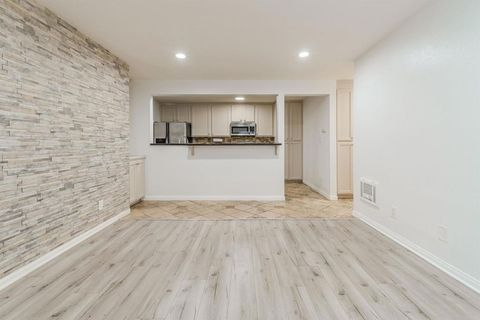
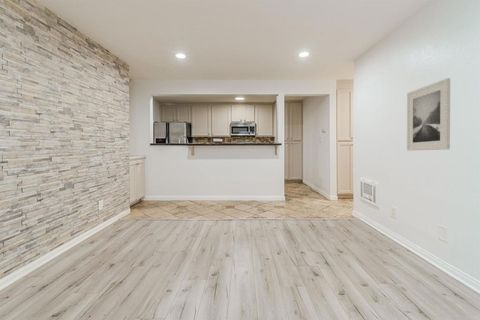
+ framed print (426, 118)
